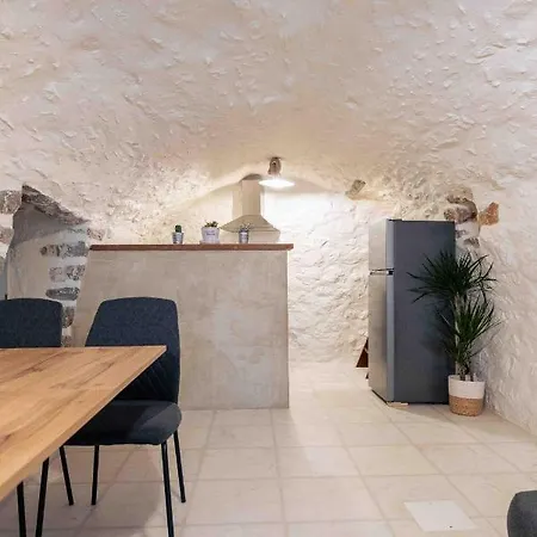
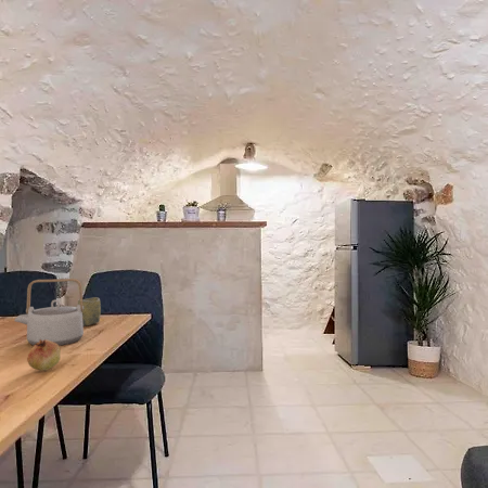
+ fruit (44, 352)
+ teapot (50, 310)
+ cup (89, 311)
